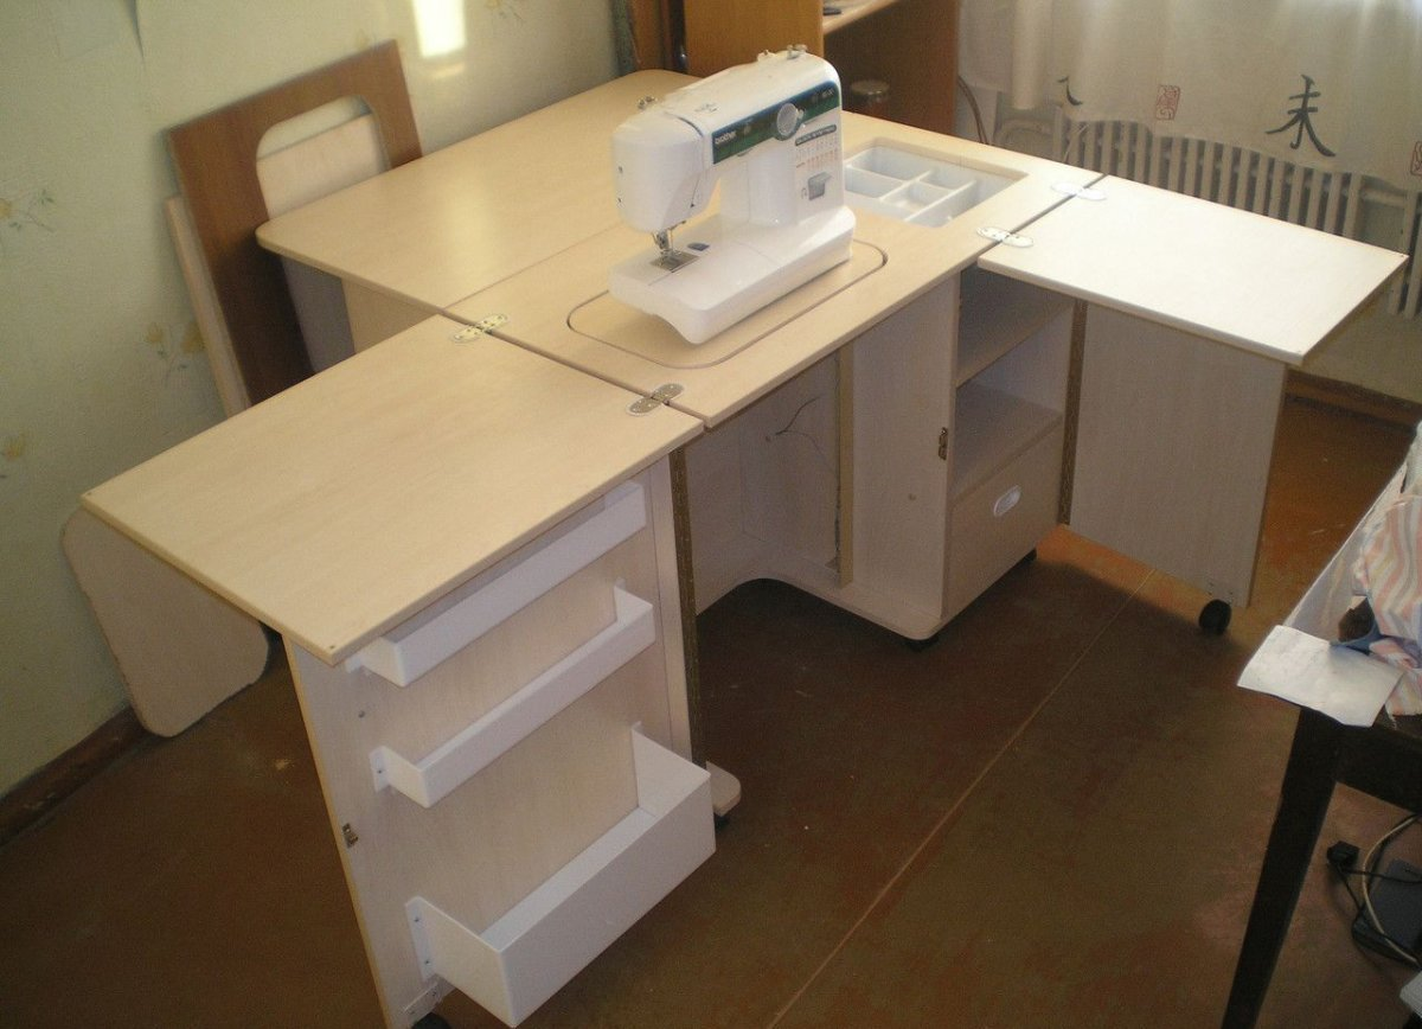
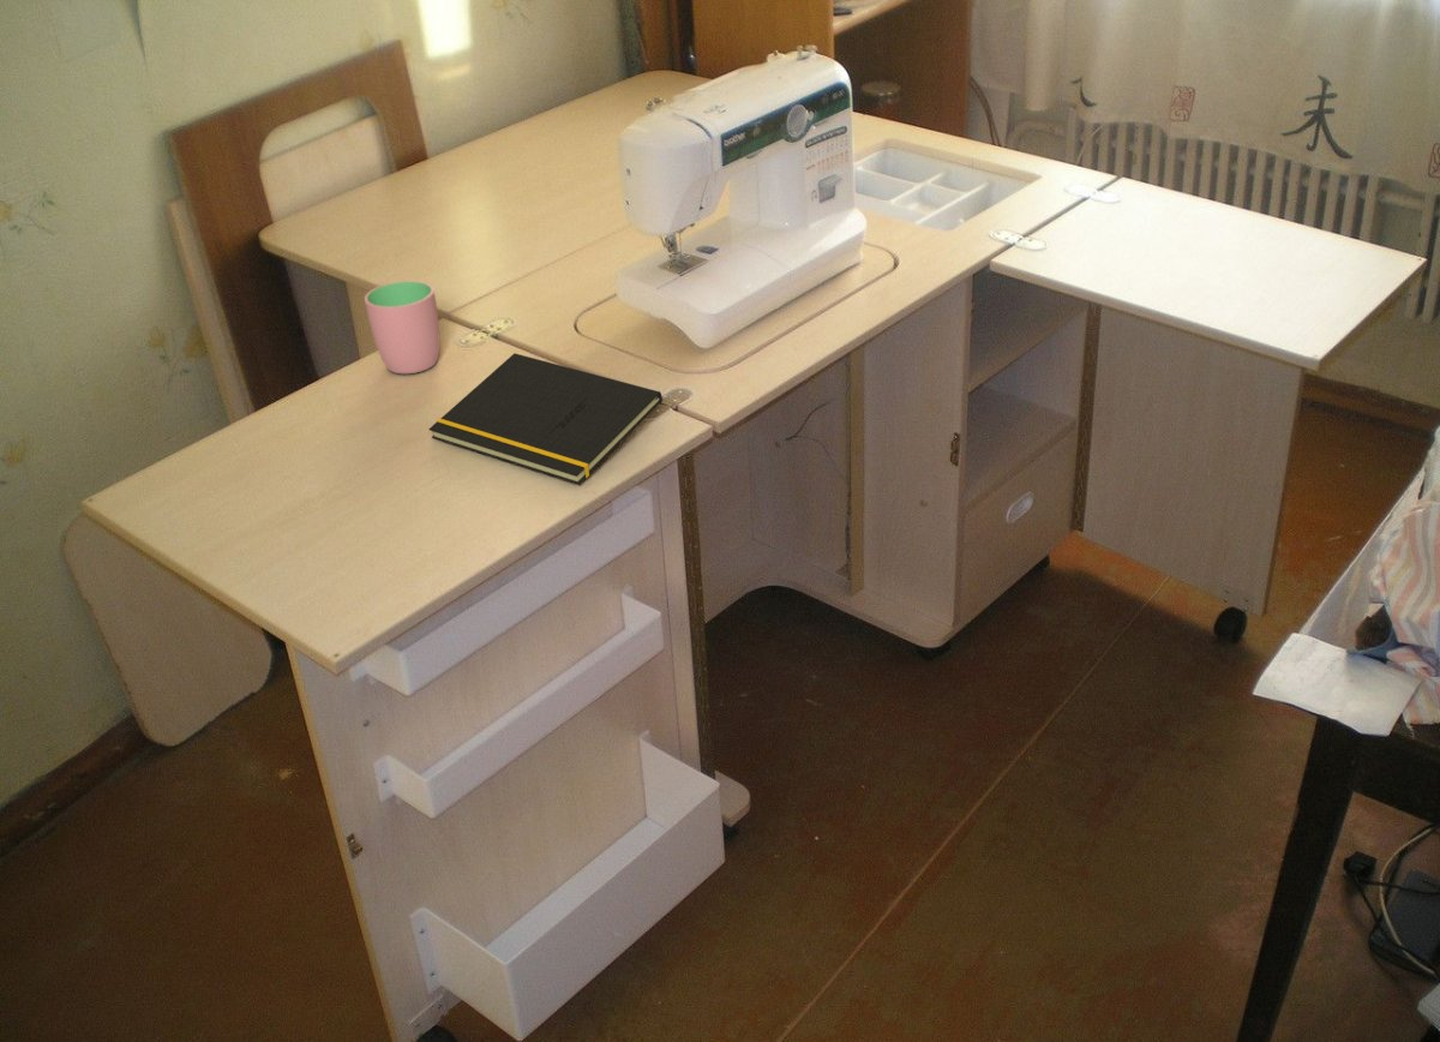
+ cup (401, 324)
+ notepad (545, 414)
